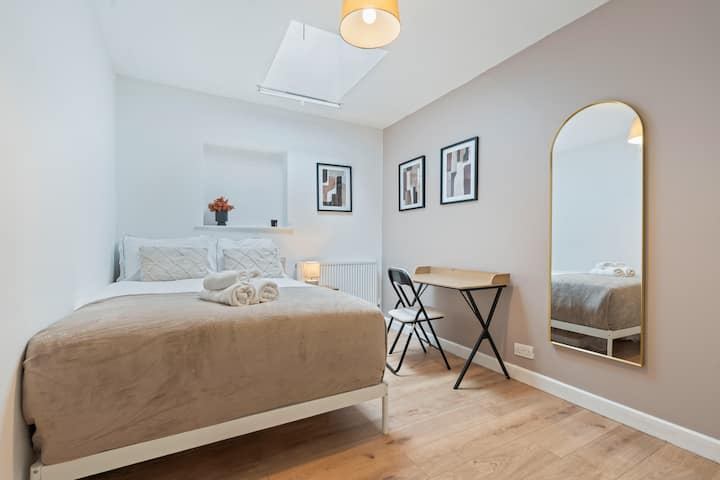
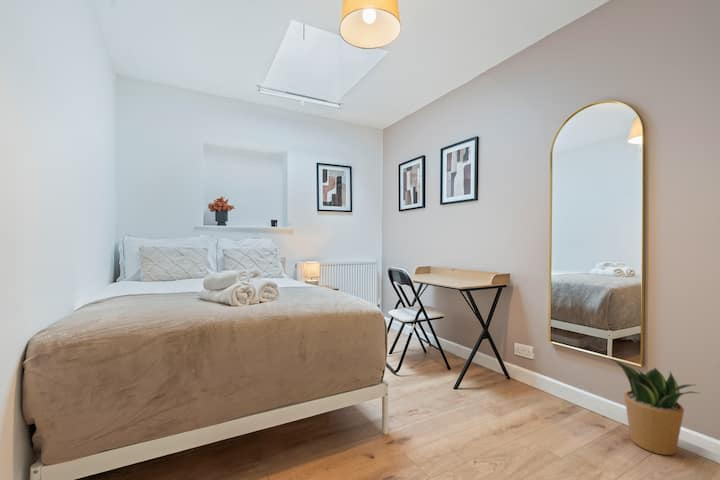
+ potted plant (651, 407)
